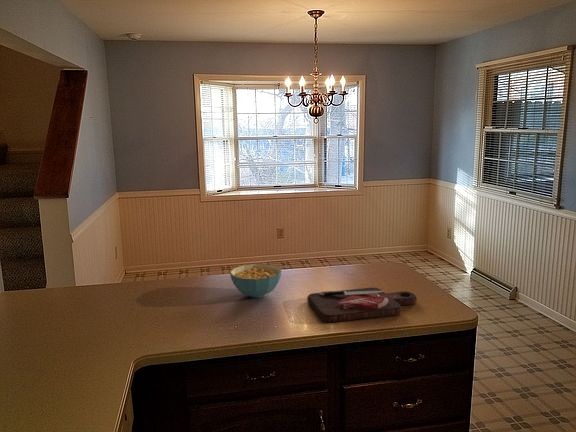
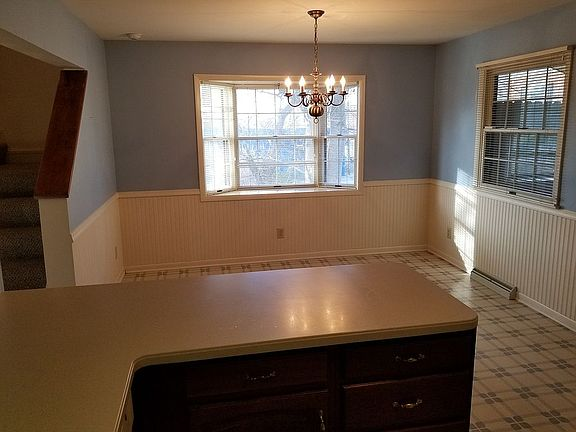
- cutting board (365, 298)
- cereal bowl (256, 283)
